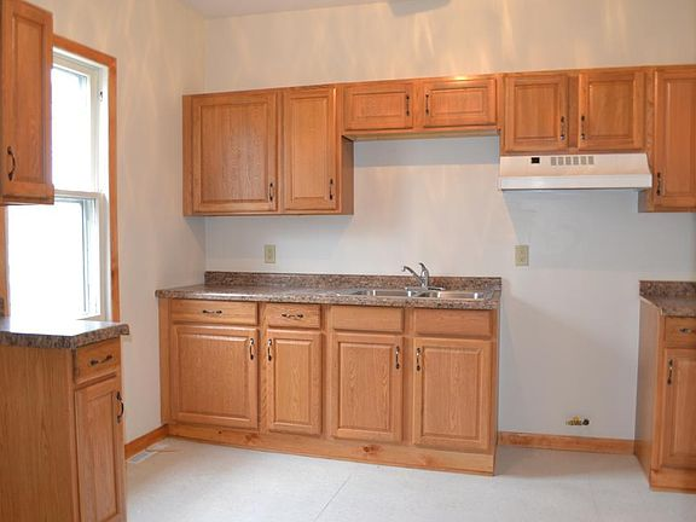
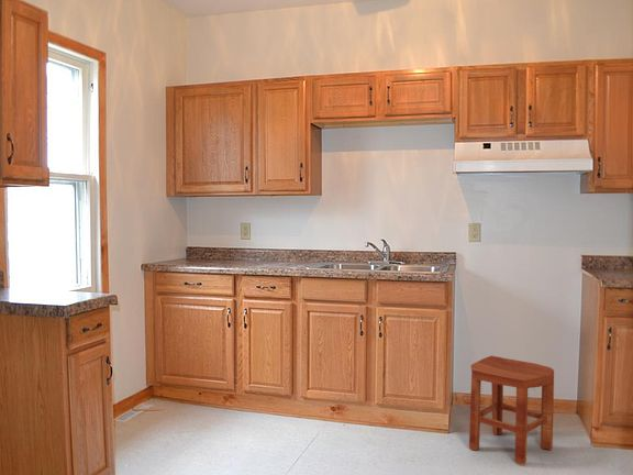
+ stool (510, 407)
